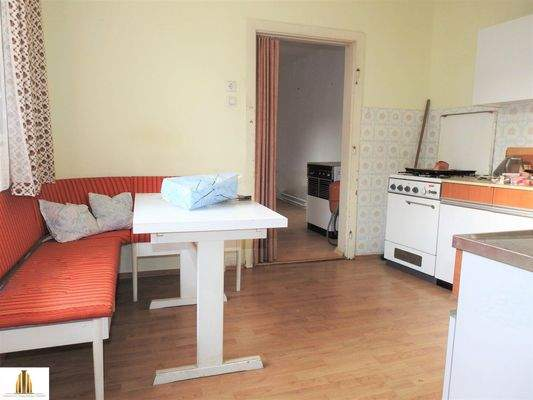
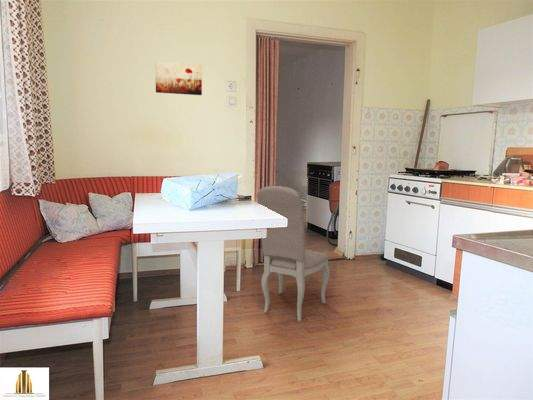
+ dining chair (293, 246)
+ wall art (178, 78)
